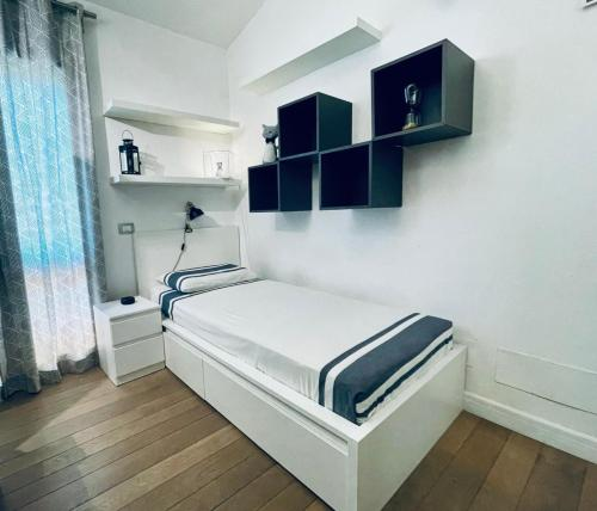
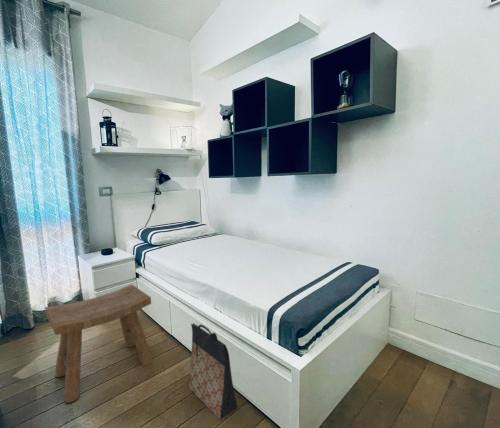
+ bag (209, 362)
+ stool (100, 324)
